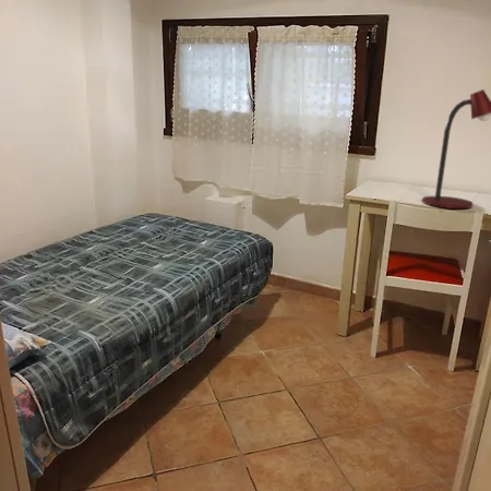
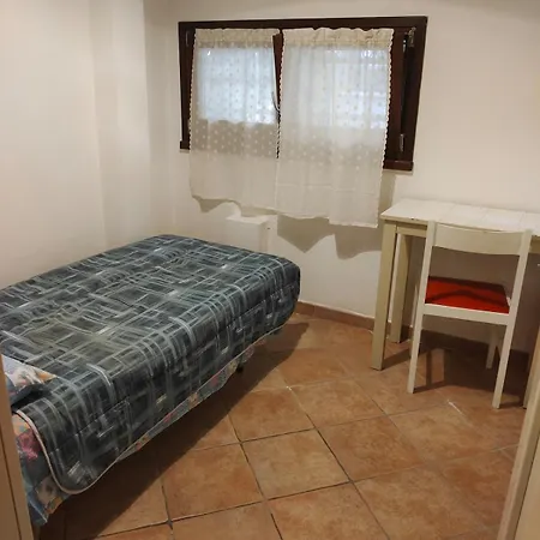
- desk lamp (447, 145)
